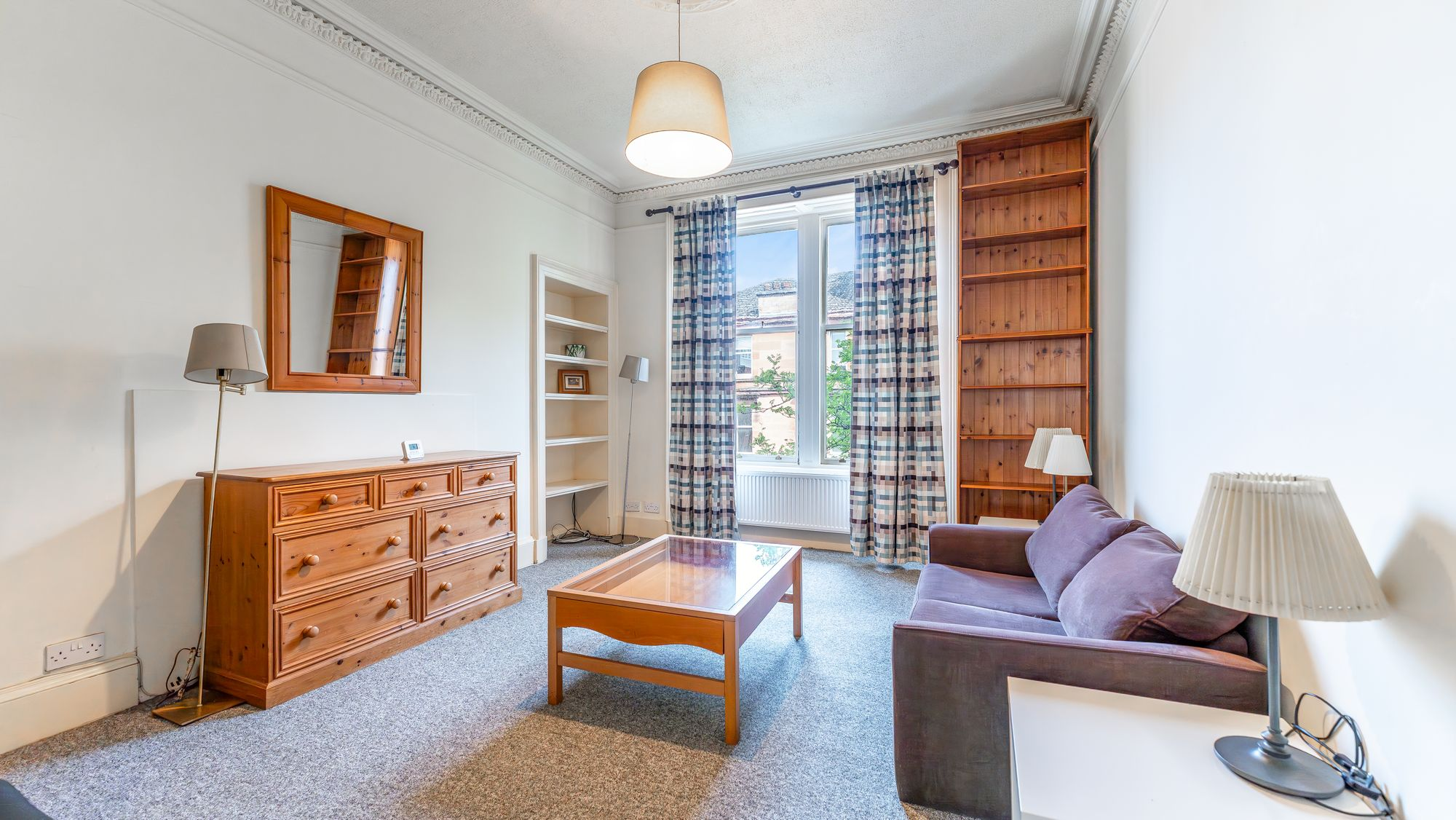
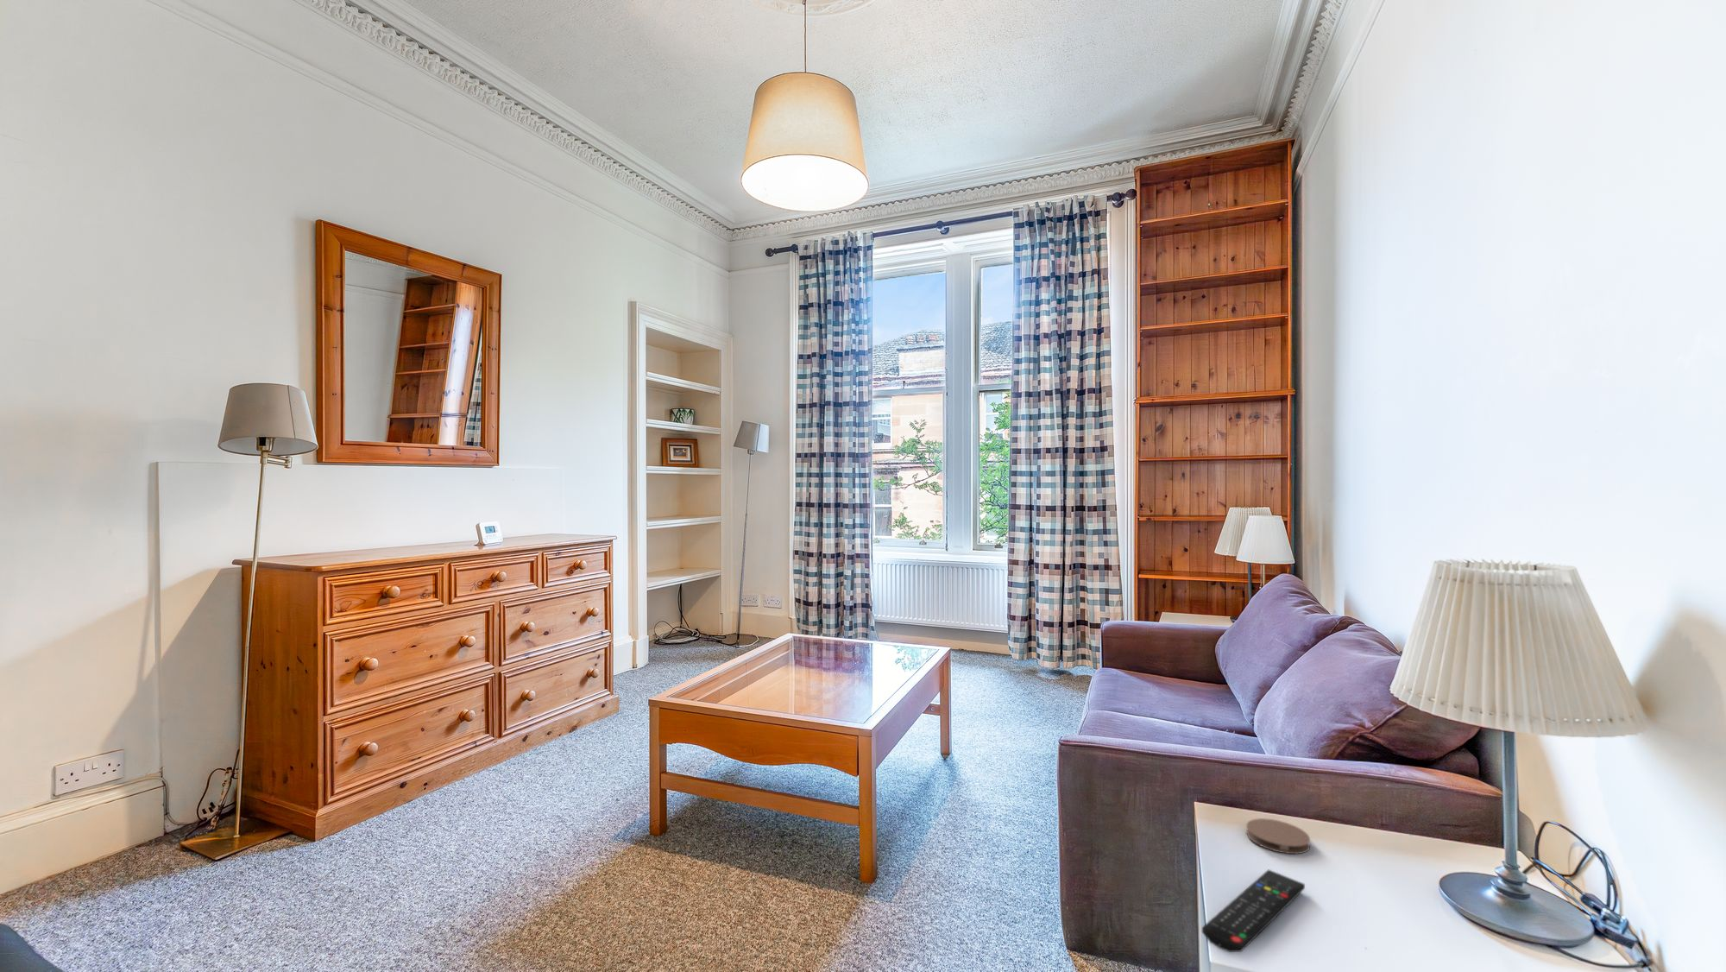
+ remote control (1255, 910)
+ coaster (1277, 834)
